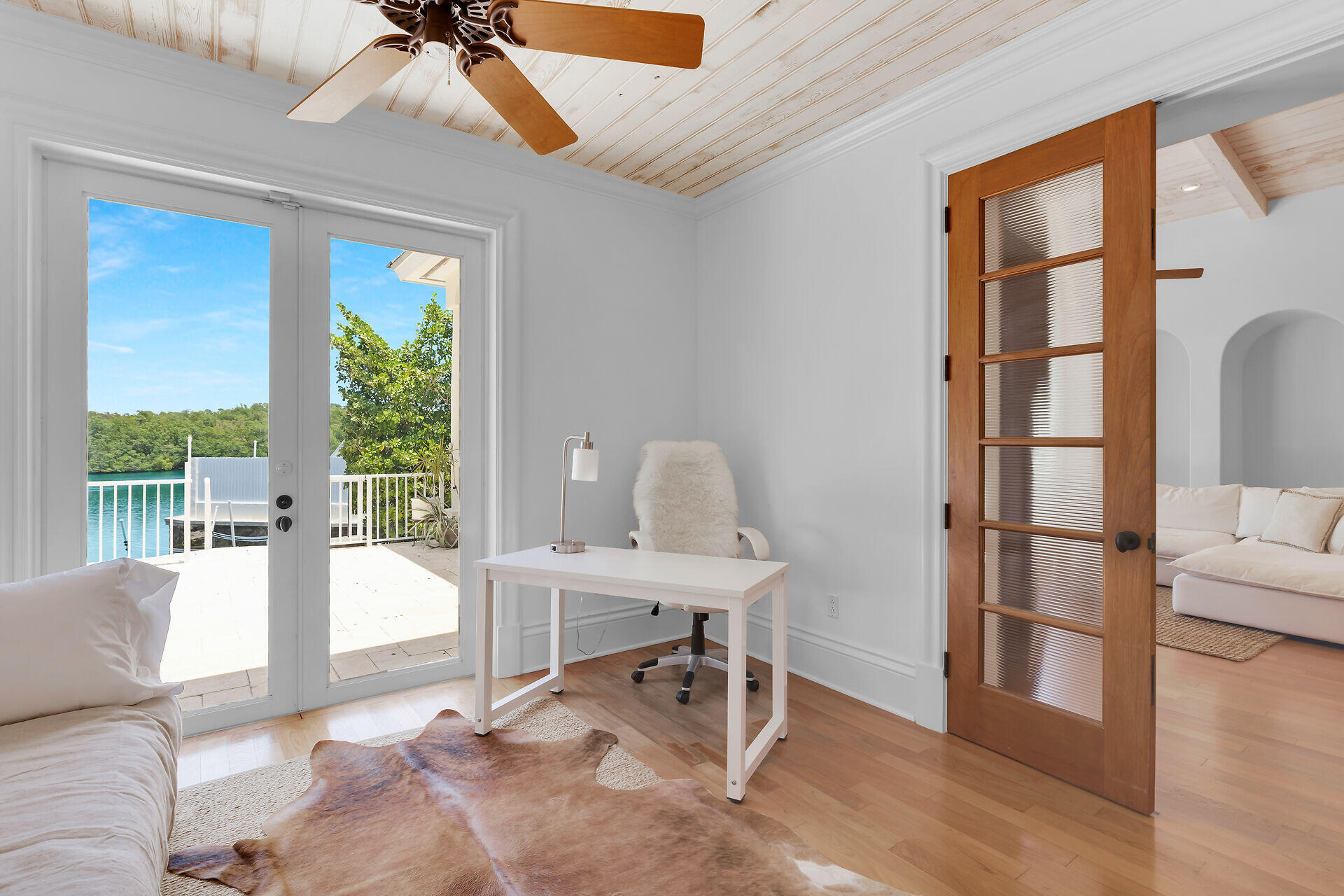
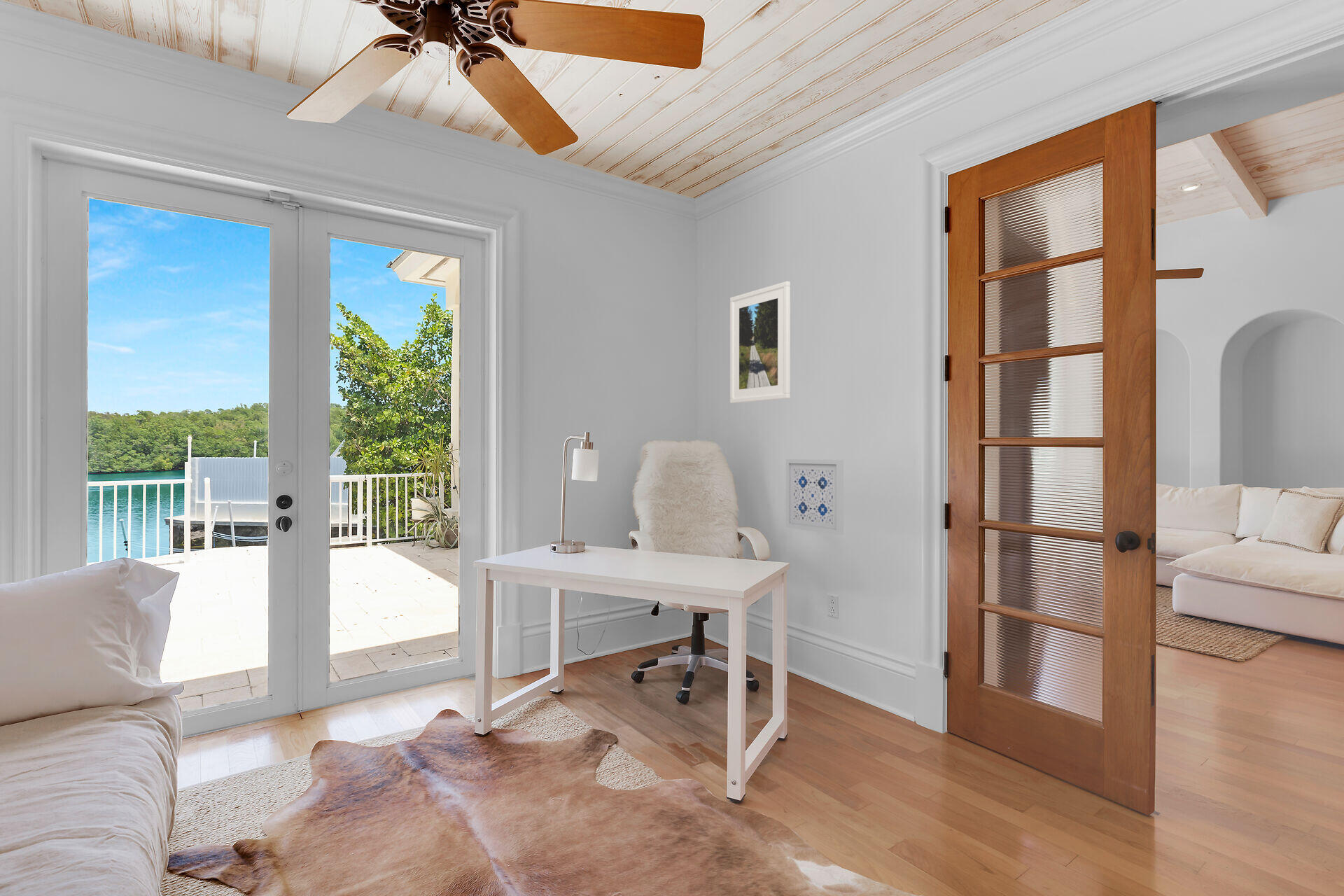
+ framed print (758, 345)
+ wall art (813, 495)
